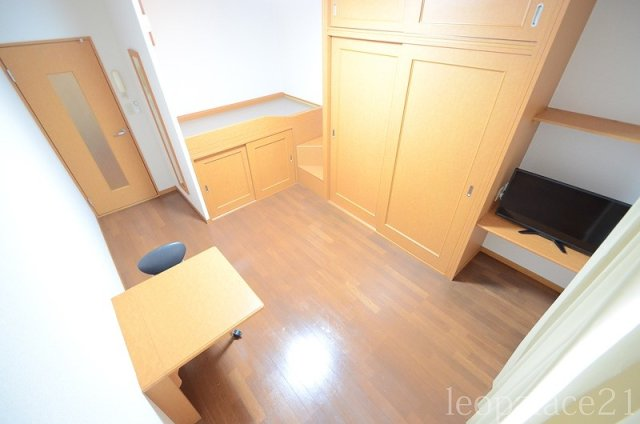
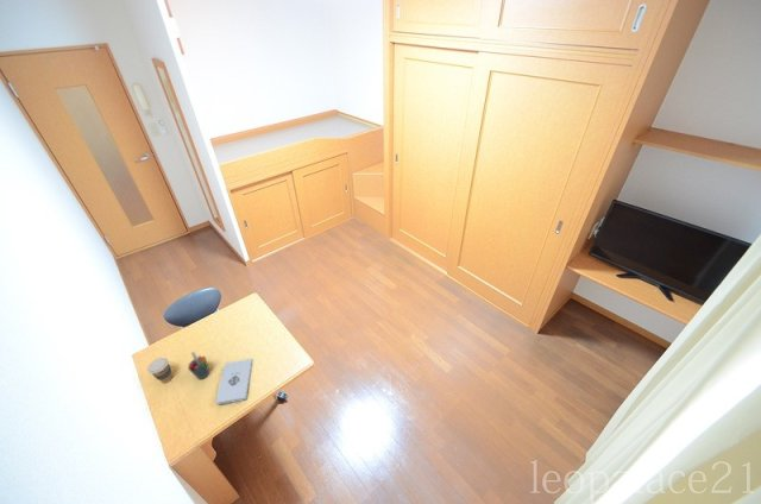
+ notepad (234, 380)
+ pen holder (199, 366)
+ coffee cup (162, 371)
